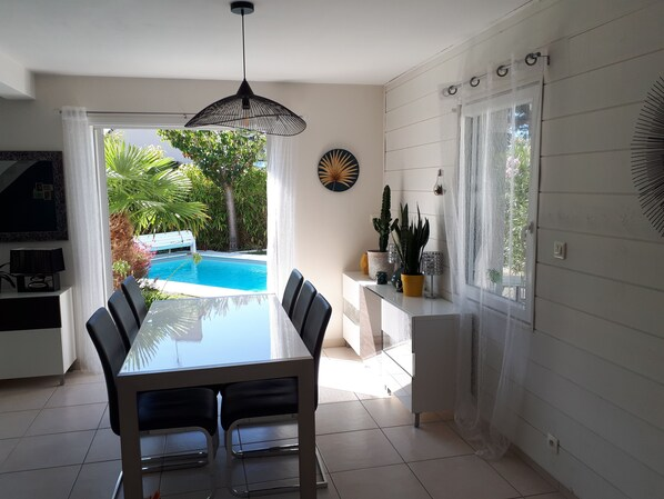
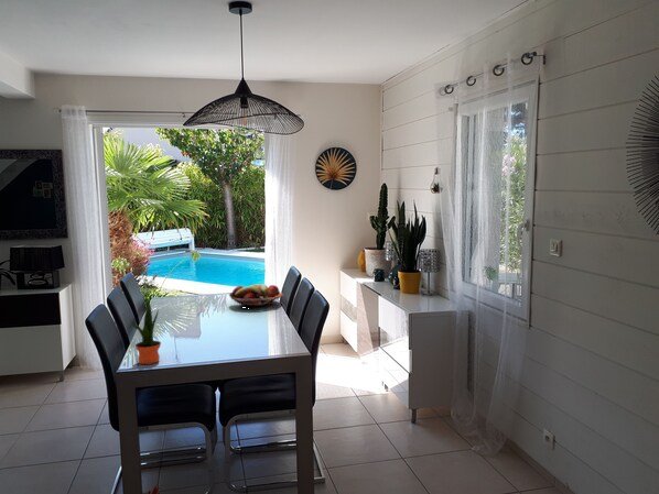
+ fruit basket (257, 294)
+ potted plant (147, 331)
